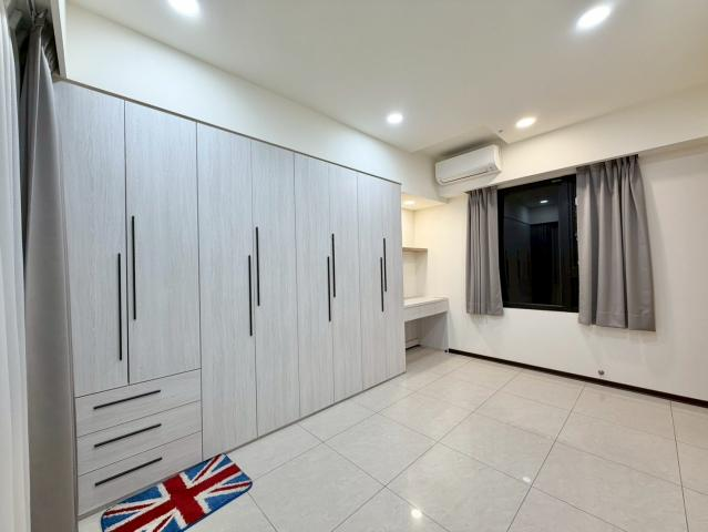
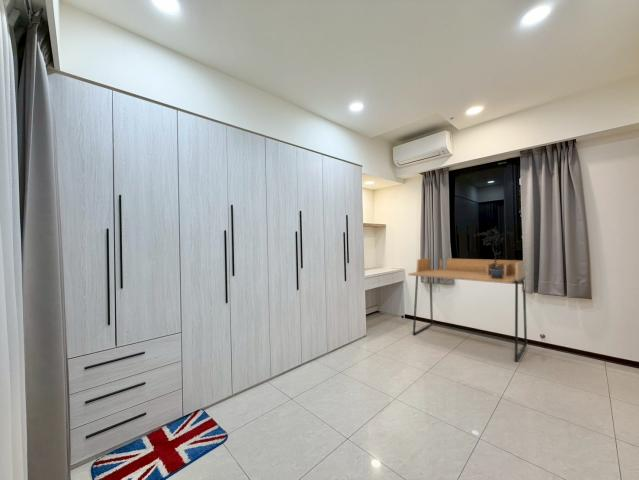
+ potted plant (495, 252)
+ desk (463, 279)
